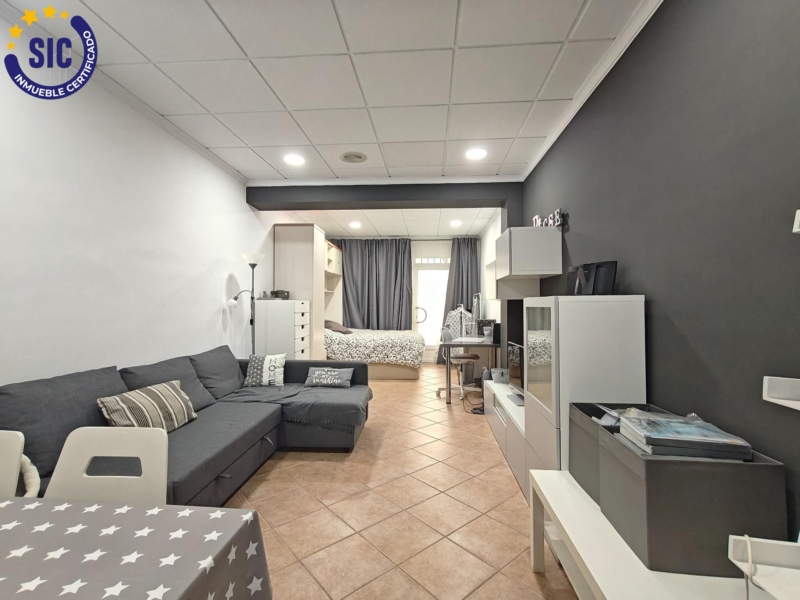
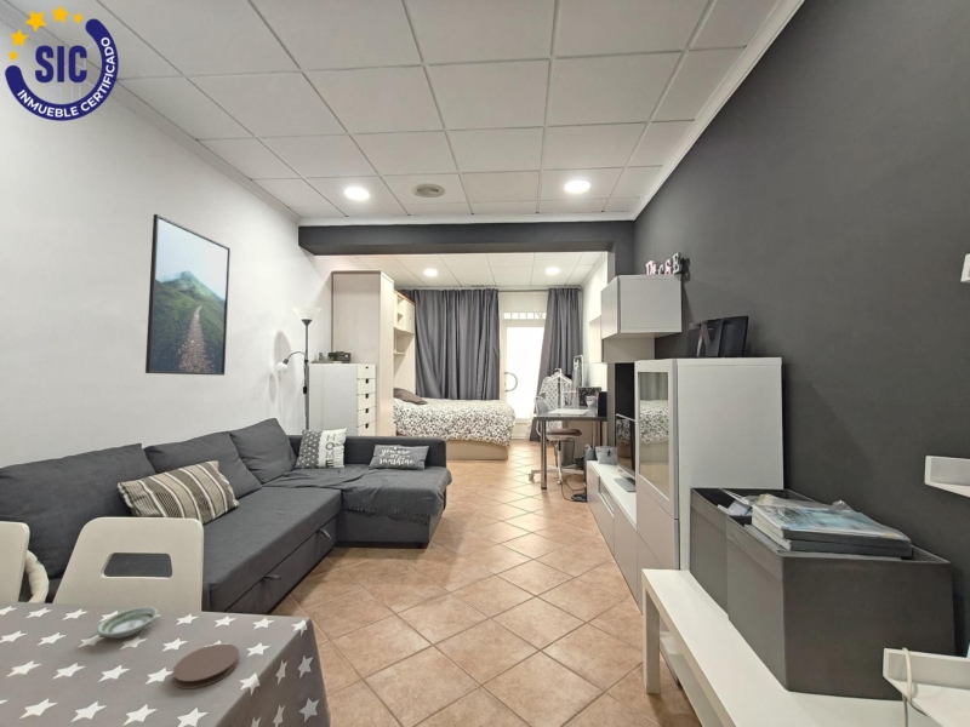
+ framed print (193, 303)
+ saucer (127, 624)
+ coaster (206, 664)
